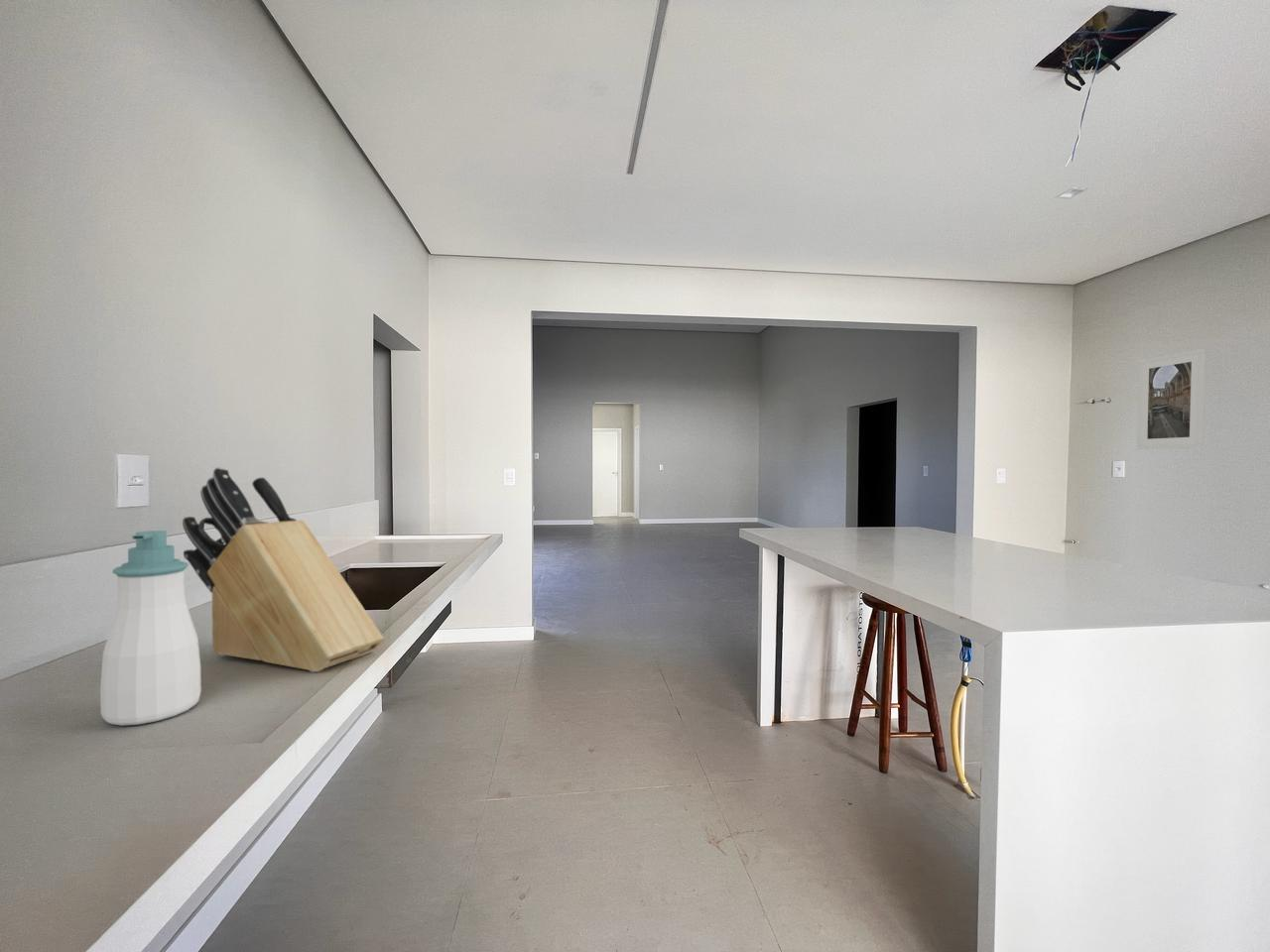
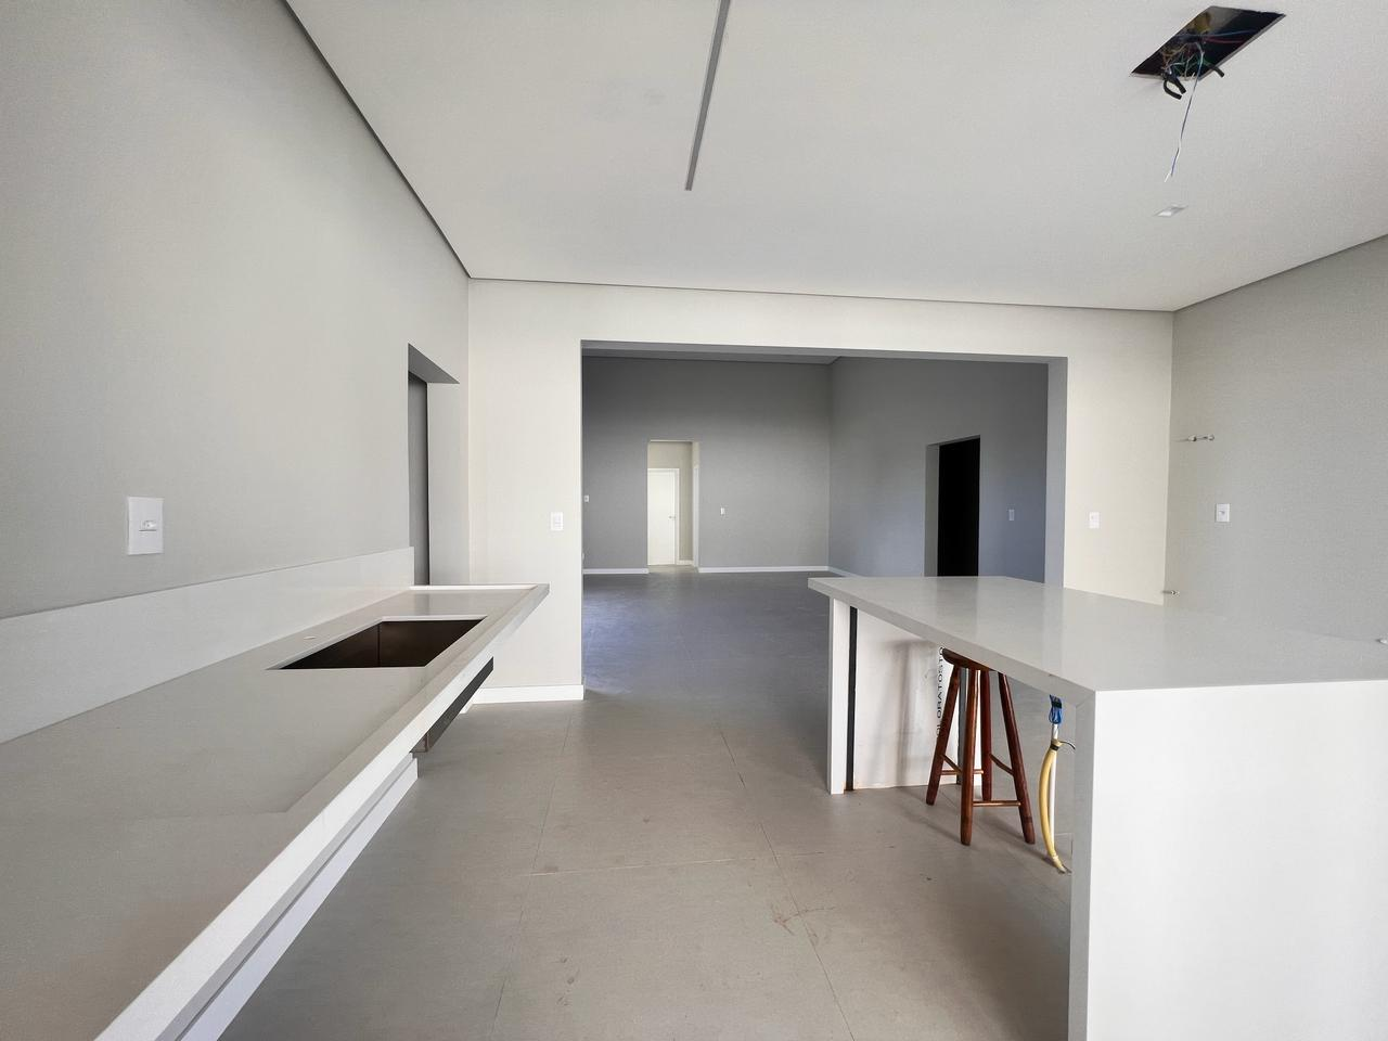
- knife block (278, 560)
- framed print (1169, 402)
- soap bottle (152, 622)
